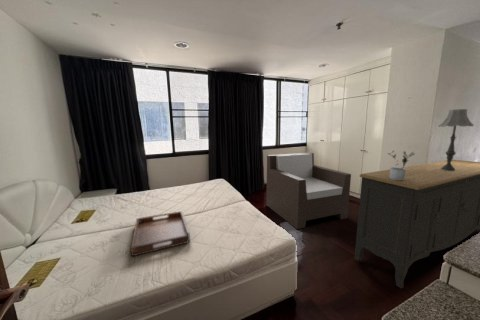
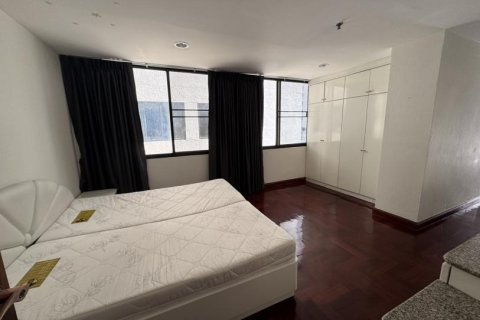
- armchair (304, 184)
- table lamp (452, 140)
- serving tray (161, 229)
- potted plant (397, 164)
- sideboard (434, 209)
